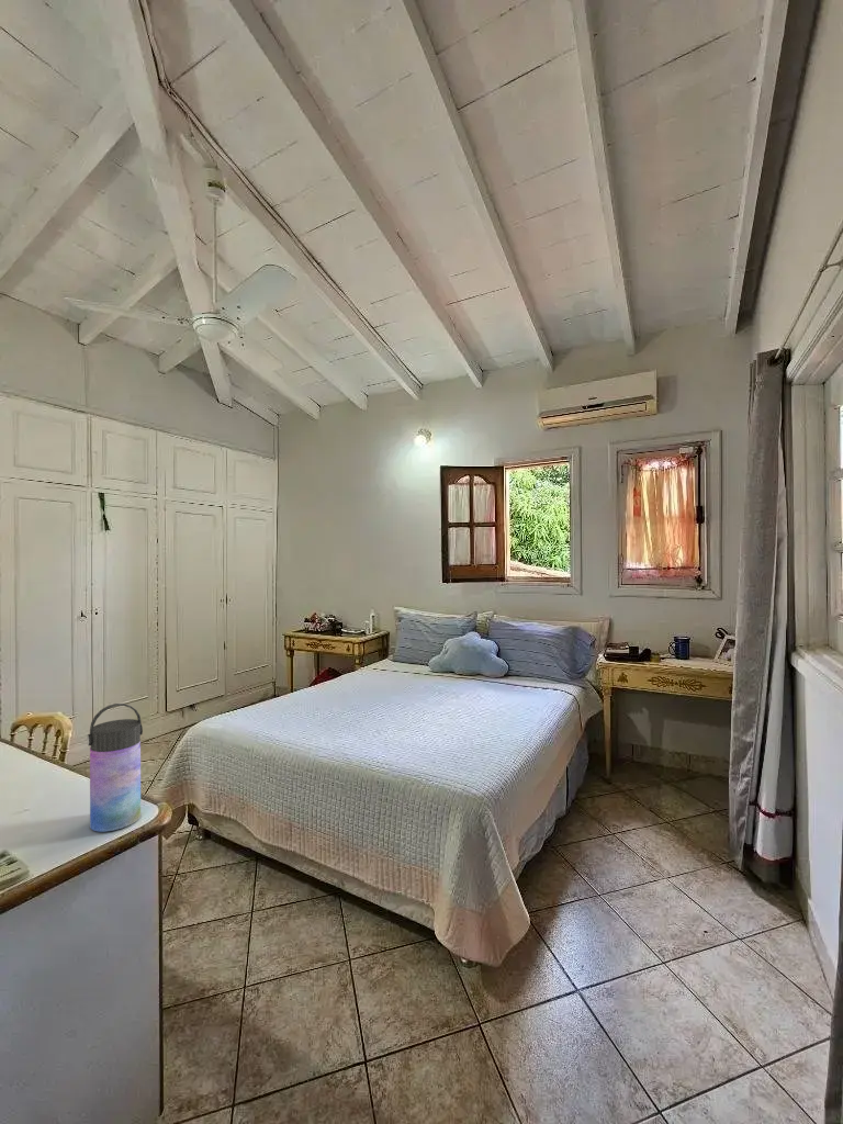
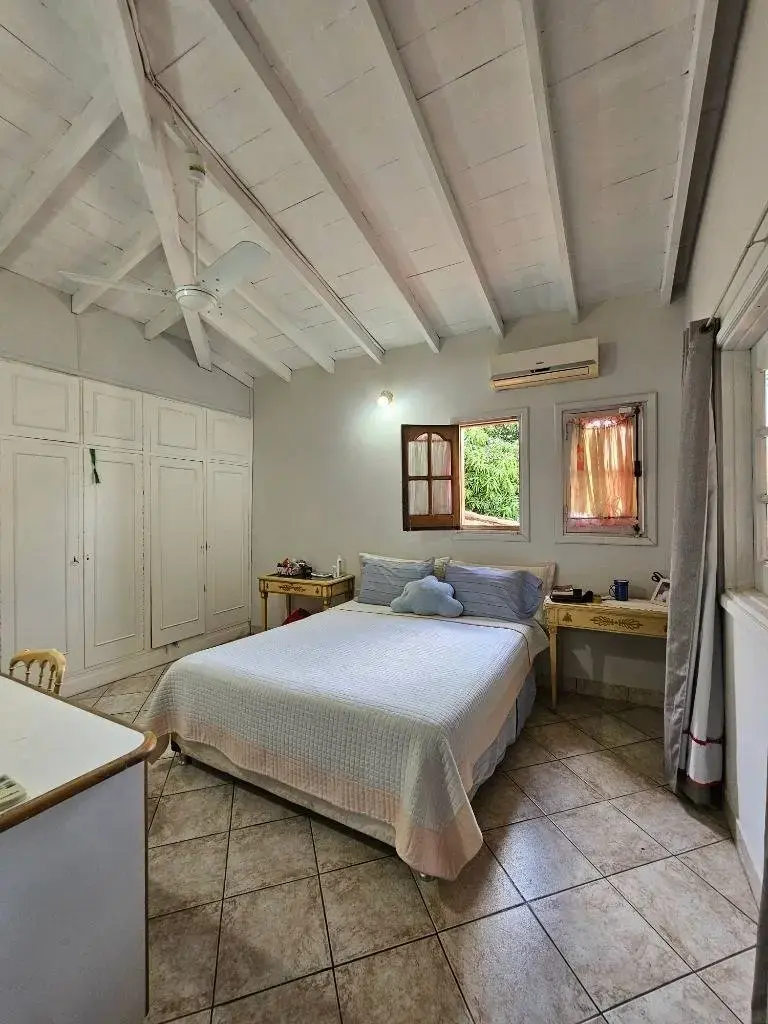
- water bottle (115, 762)
